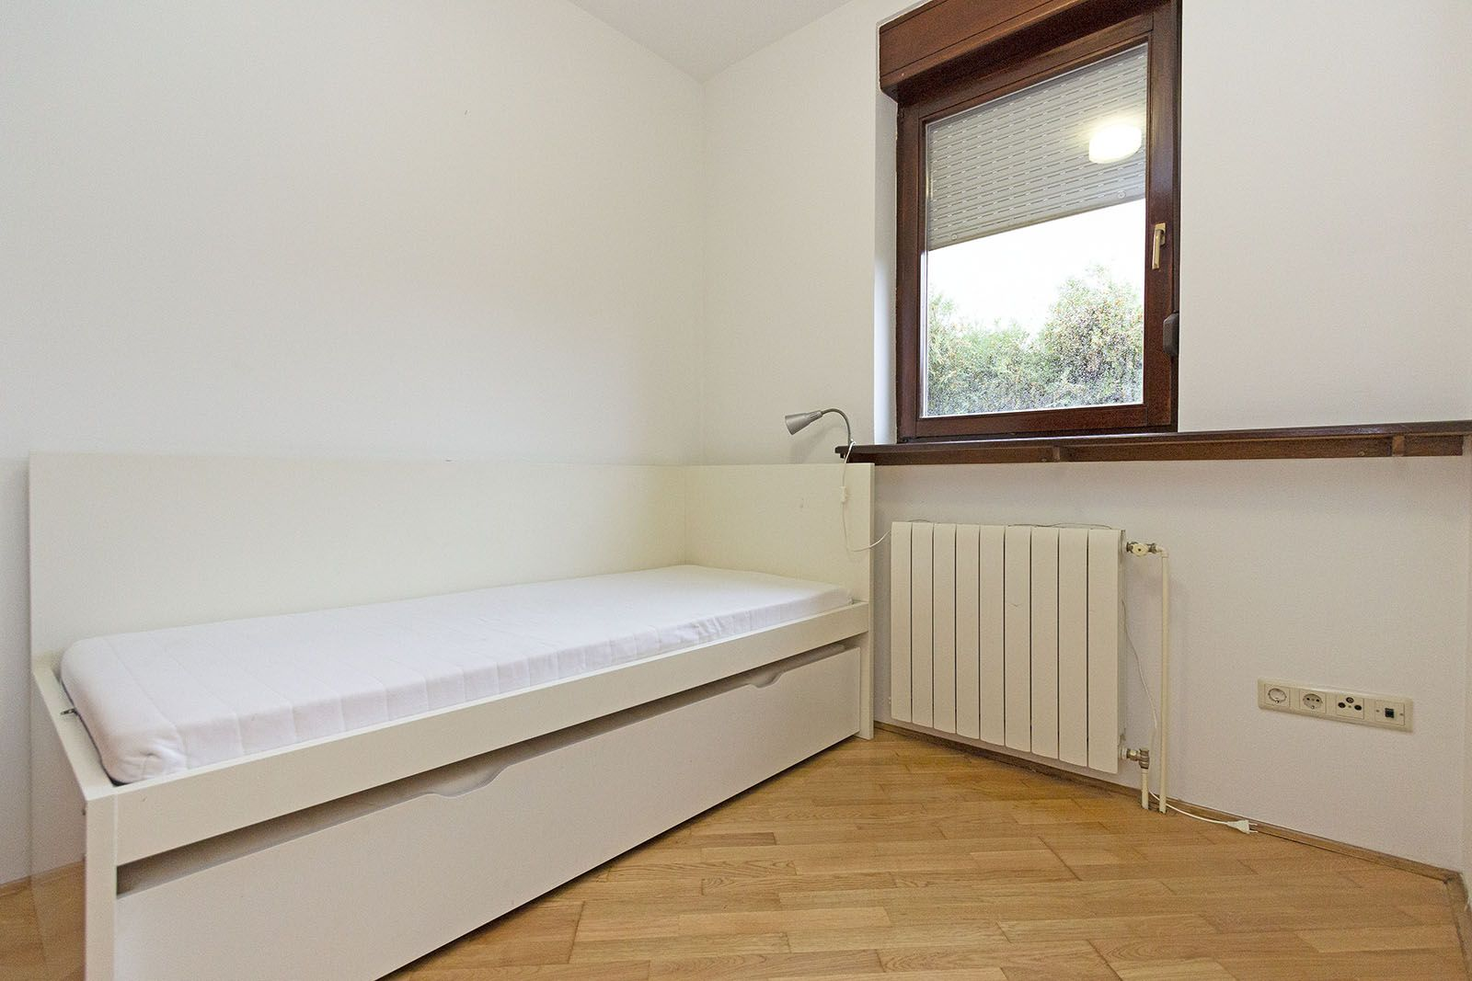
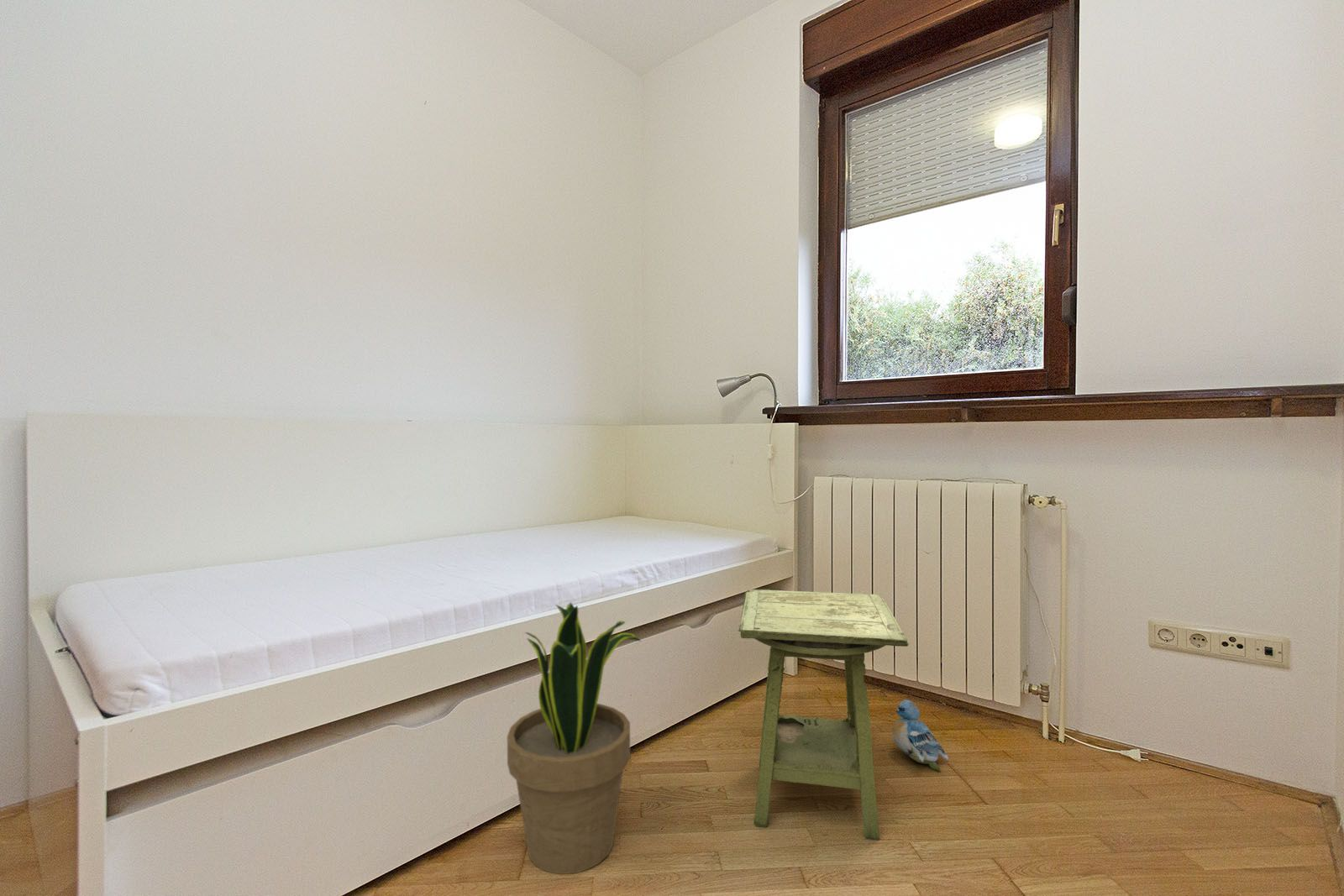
+ side table (816, 717)
+ plush toy (916, 733)
+ potted plant (580, 724)
